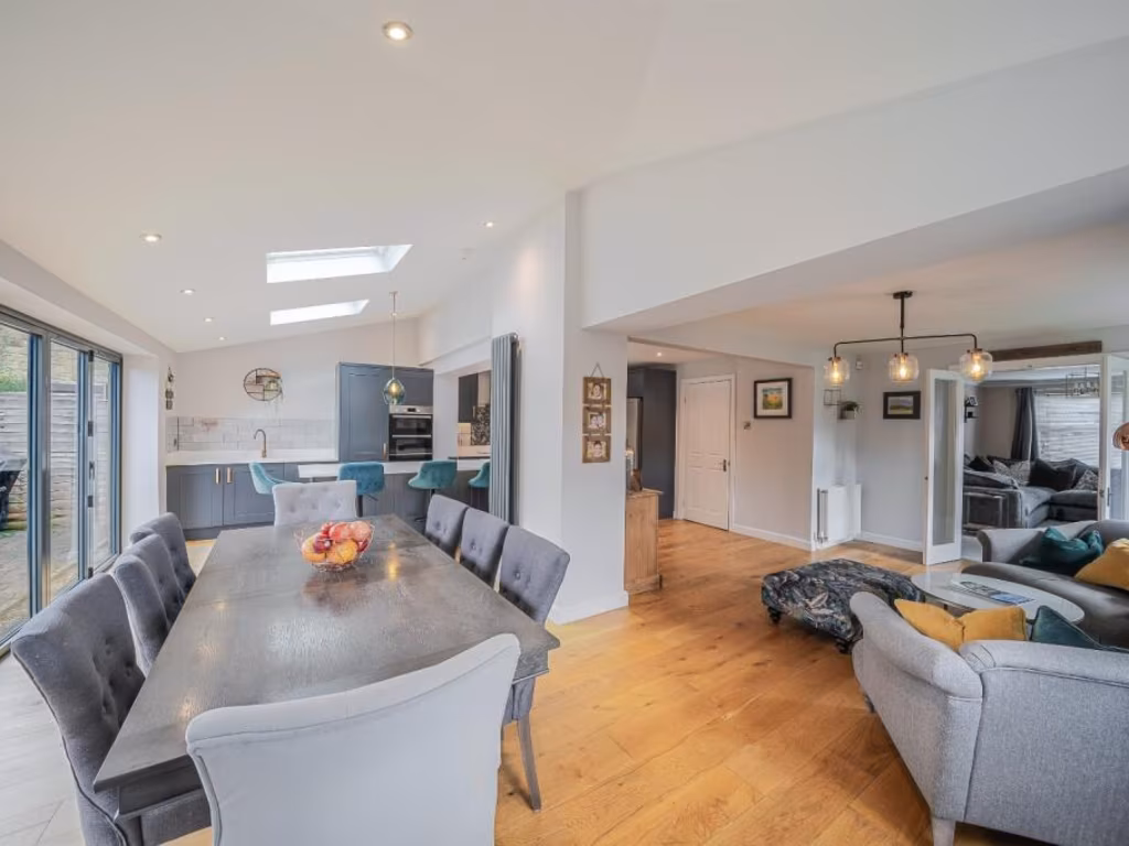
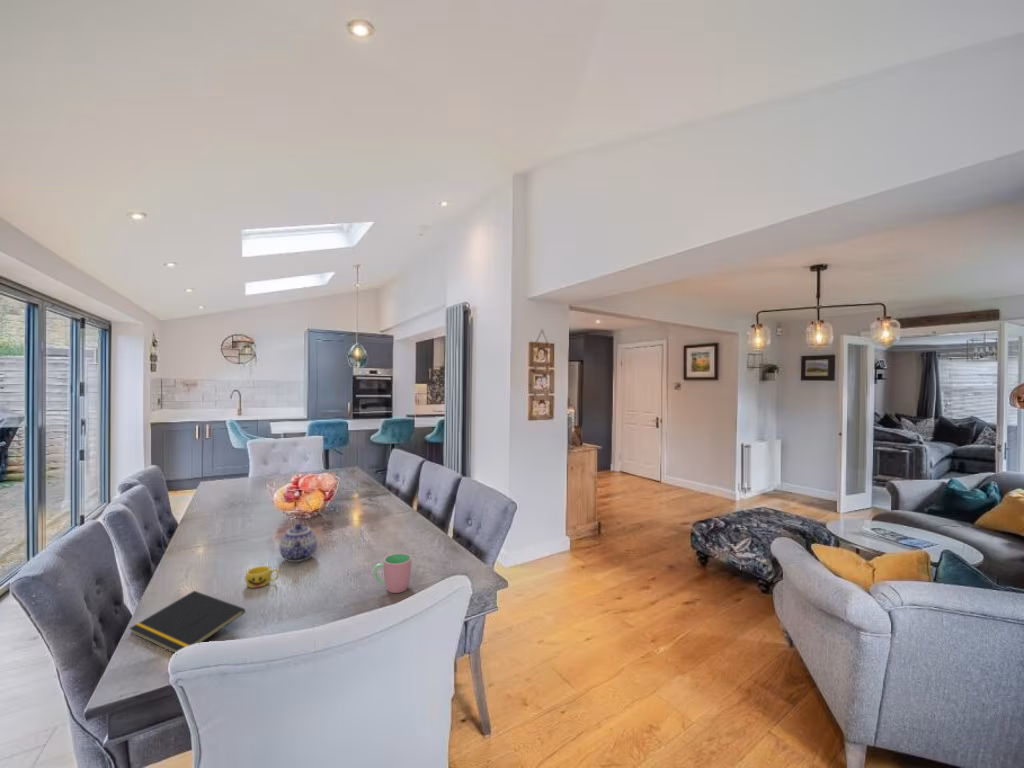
+ cup (392, 573)
+ notepad (188, 620)
+ teapot (298, 540)
+ cup (262, 576)
